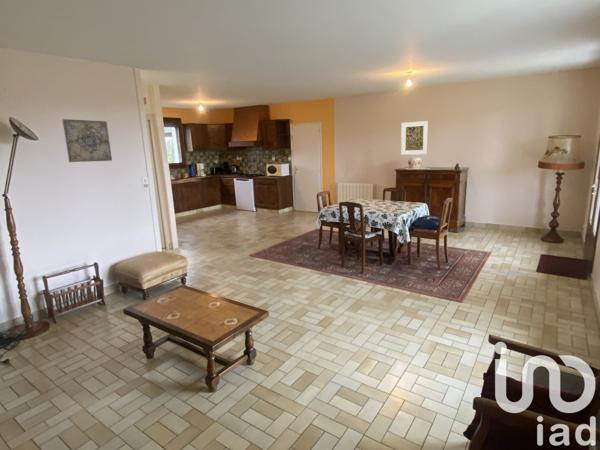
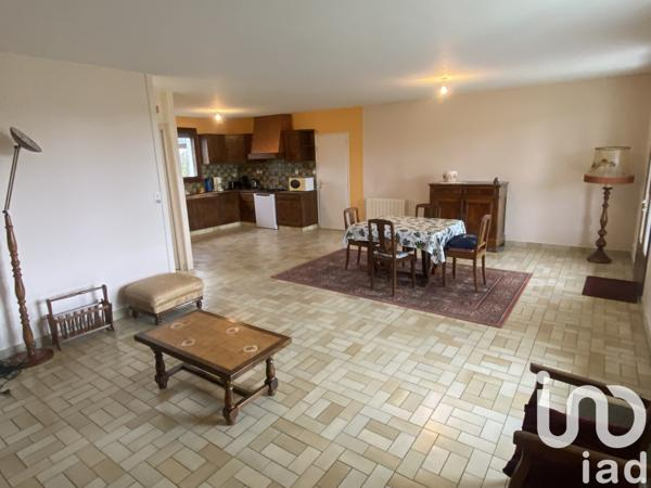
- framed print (414, 138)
- wall art (88, 141)
